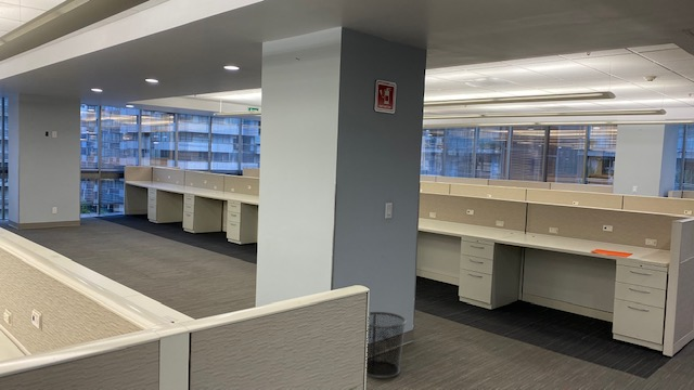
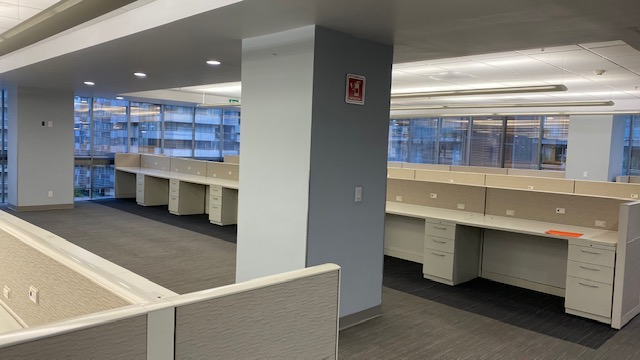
- waste bin (381, 343)
